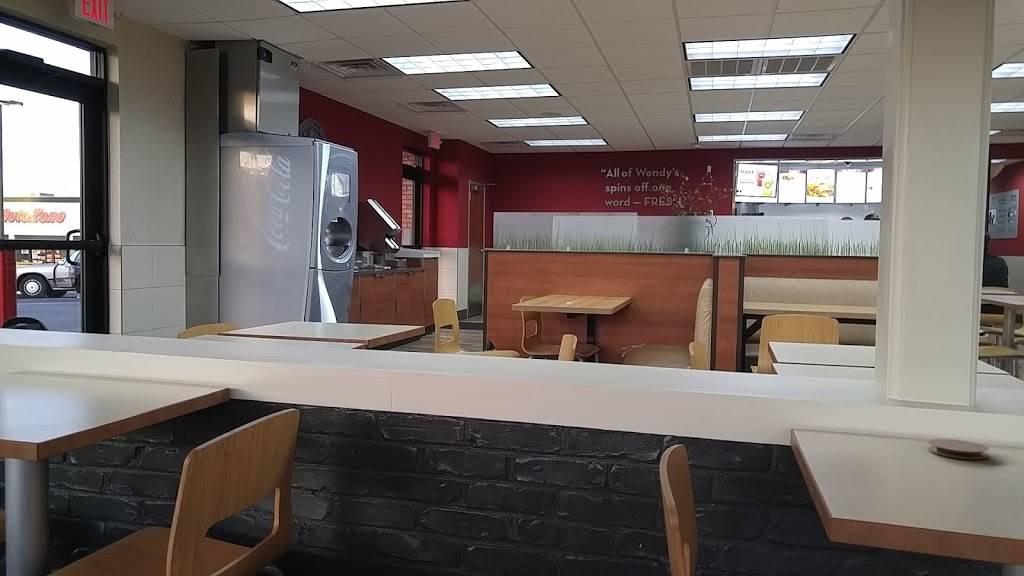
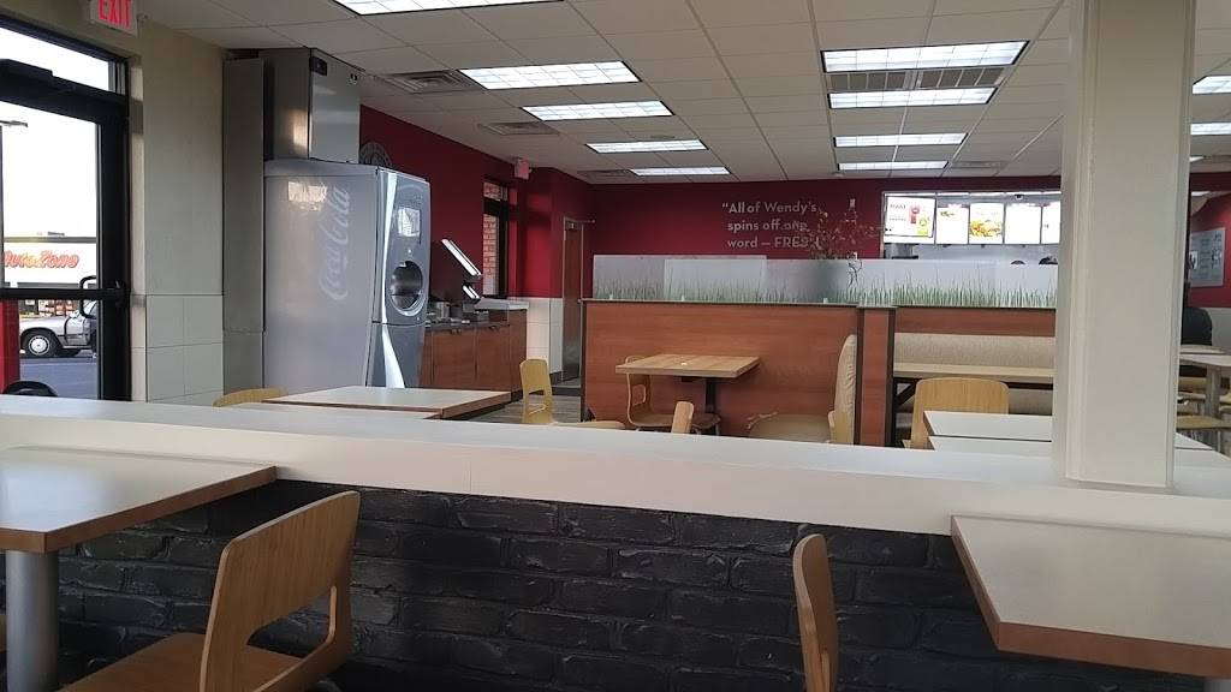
- coaster (957, 448)
